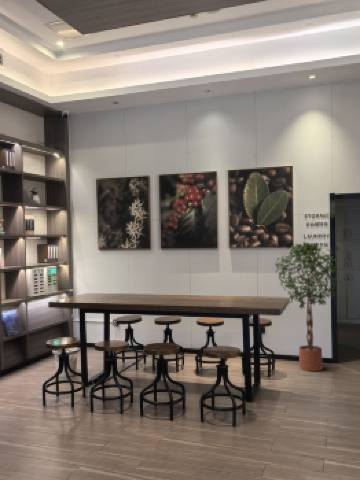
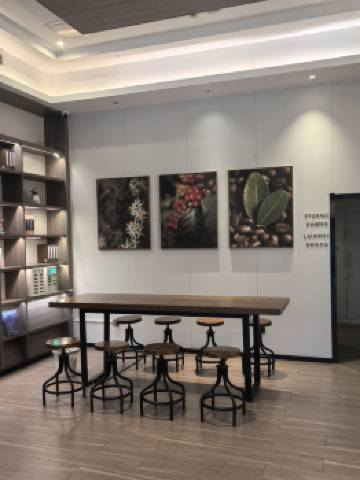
- potted tree (307, 305)
